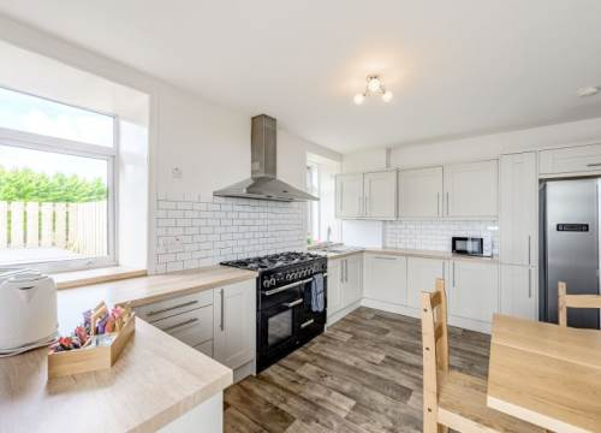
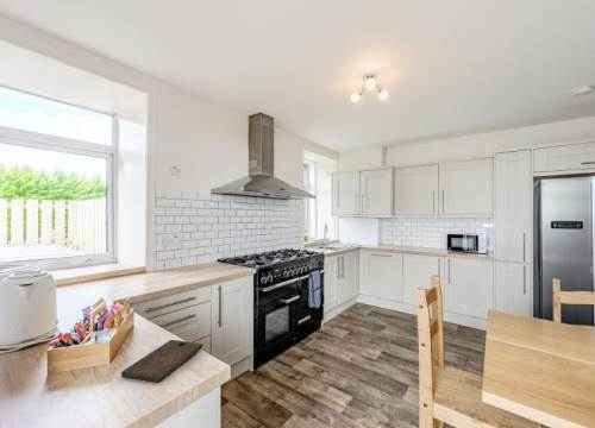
+ cutting board (165, 358)
